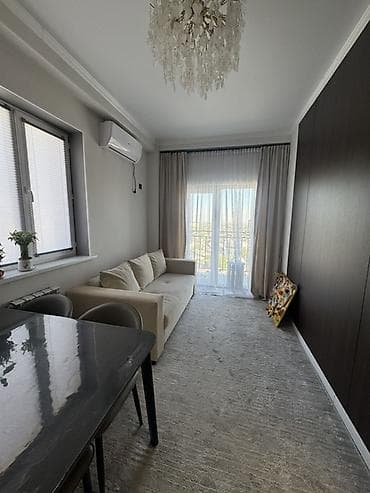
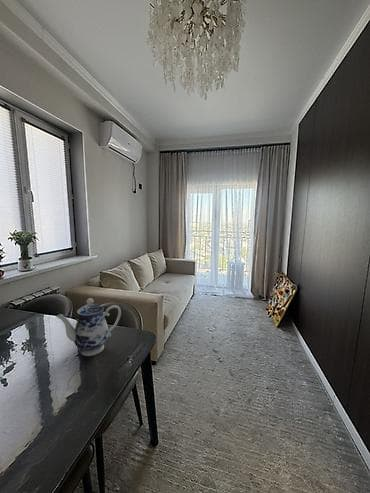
+ teapot (91, 324)
